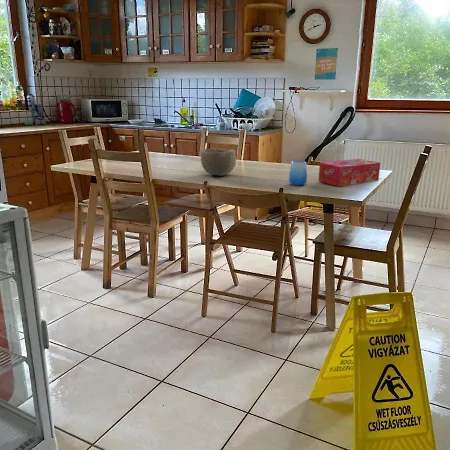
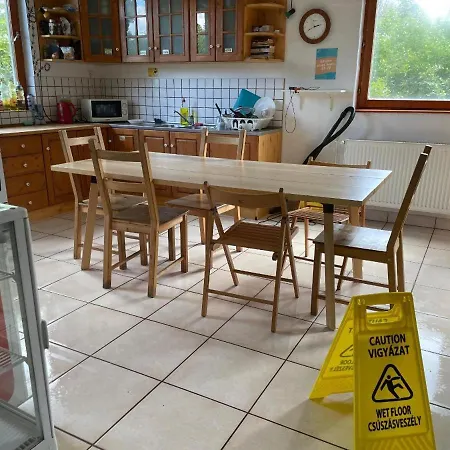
- bowl (218, 162)
- cup (298, 172)
- tissue box (349, 171)
